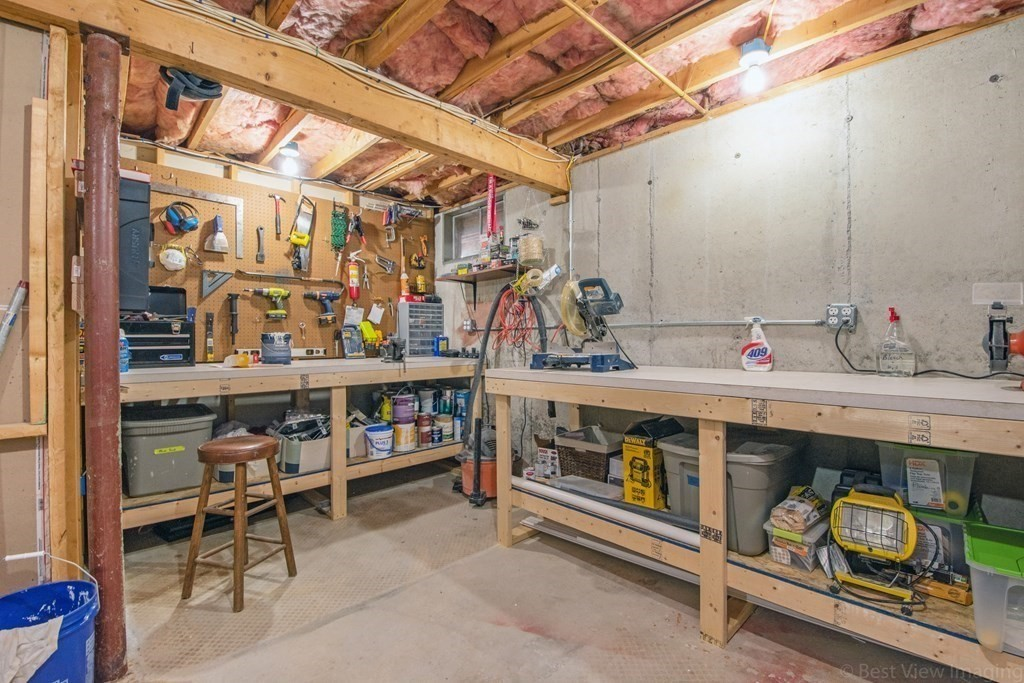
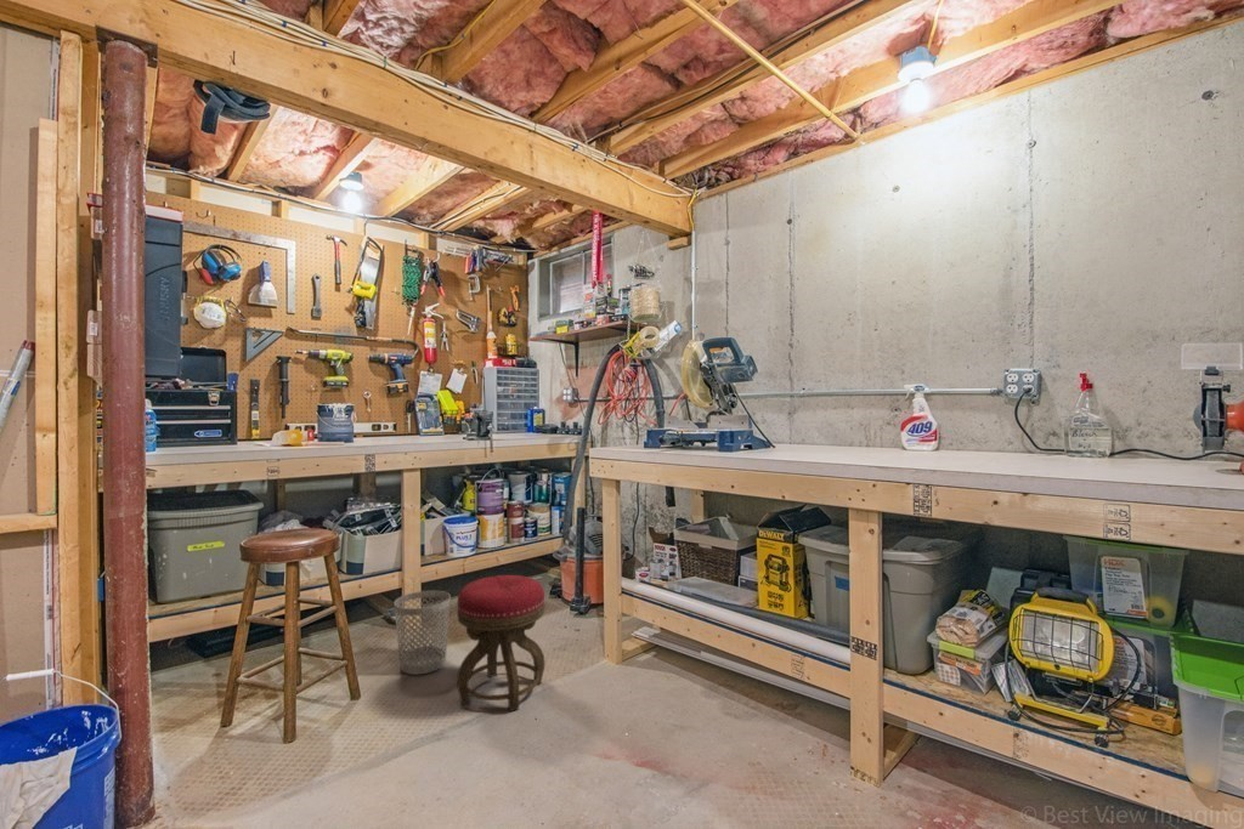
+ stool (502, 637)
+ wastebasket (423, 631)
